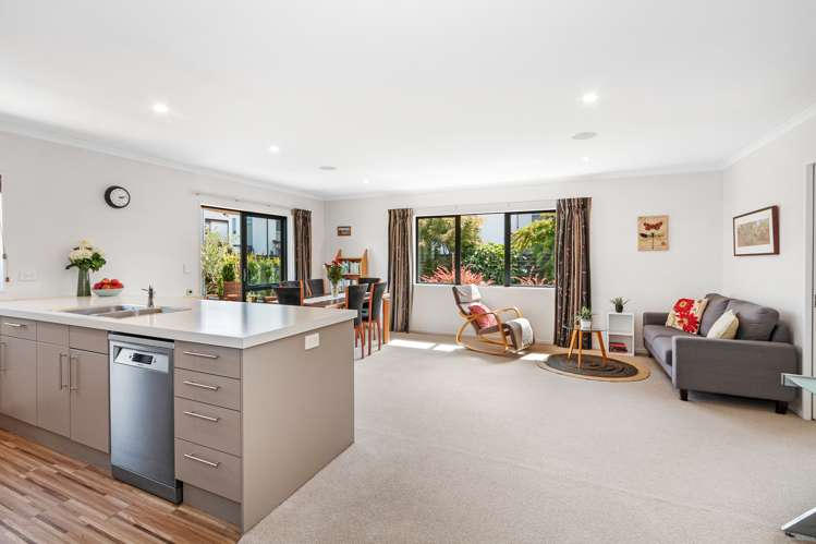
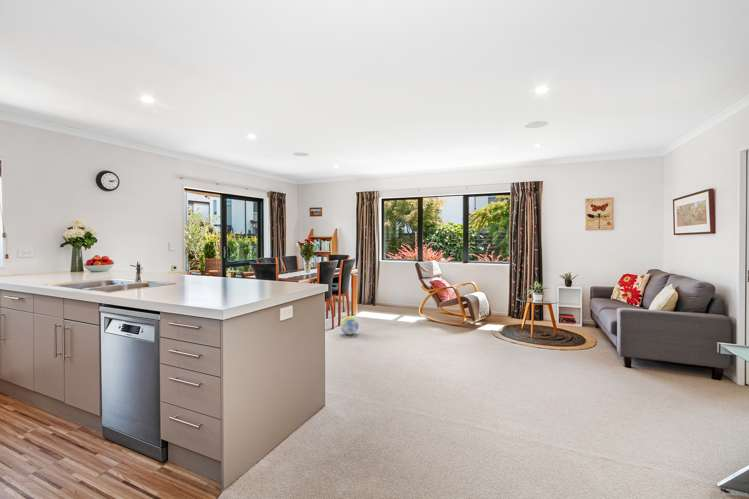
+ ball (349, 325)
